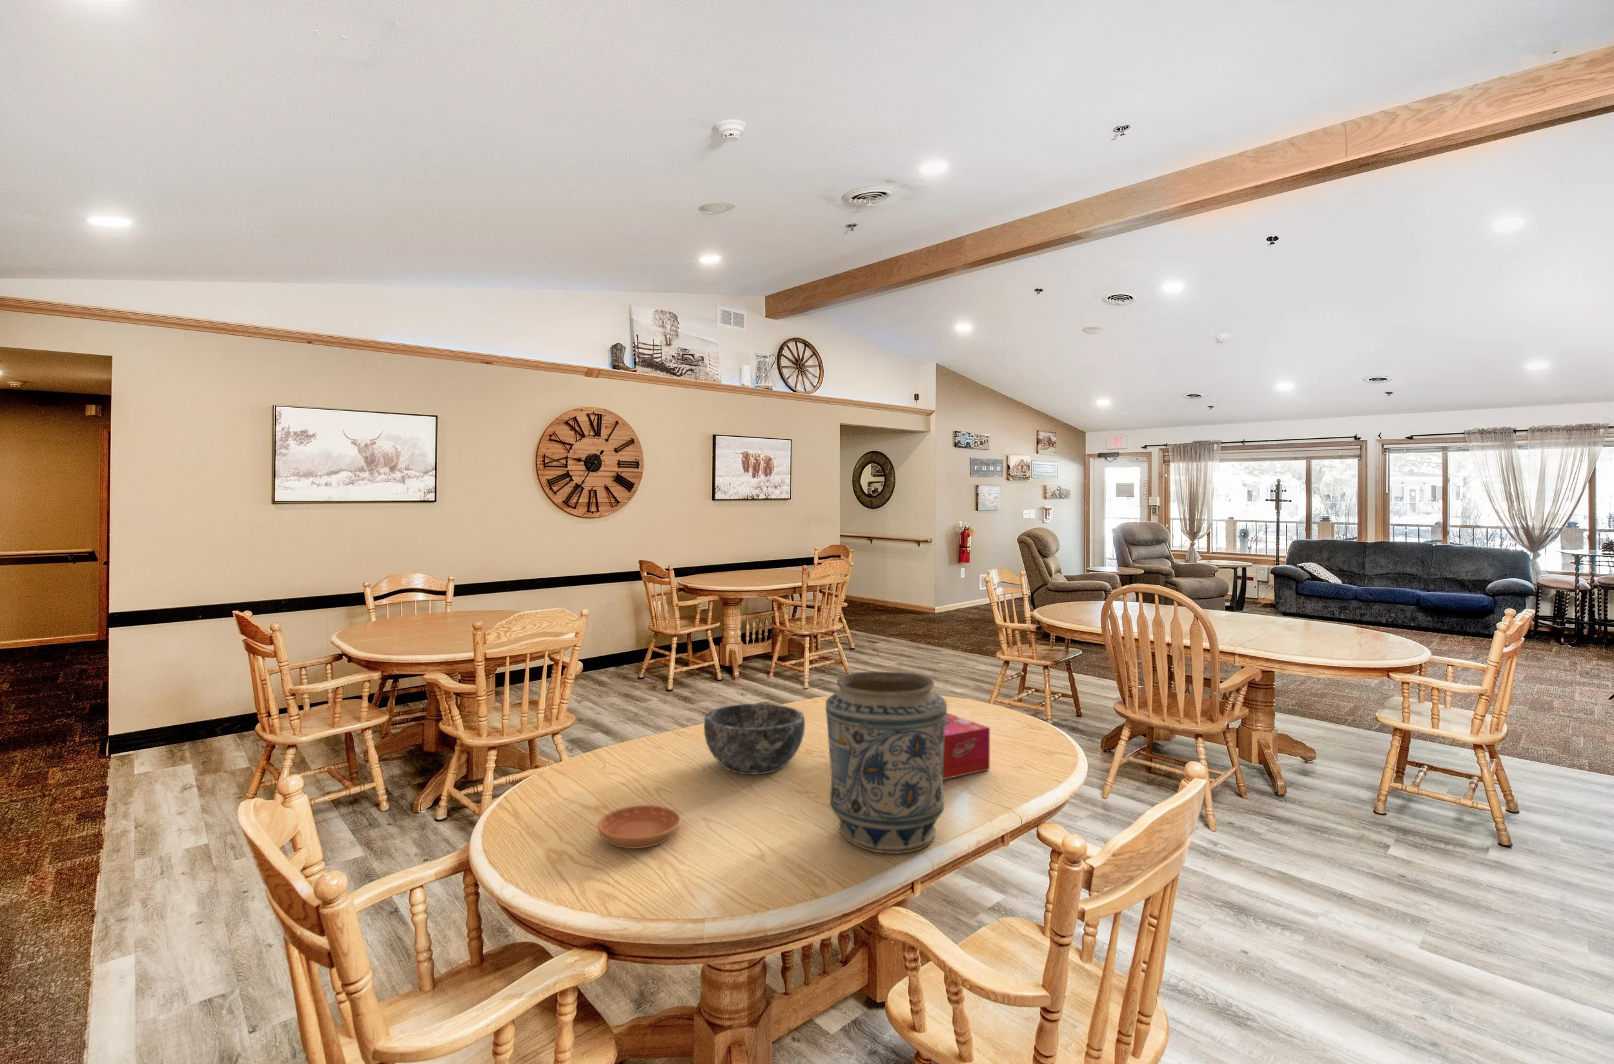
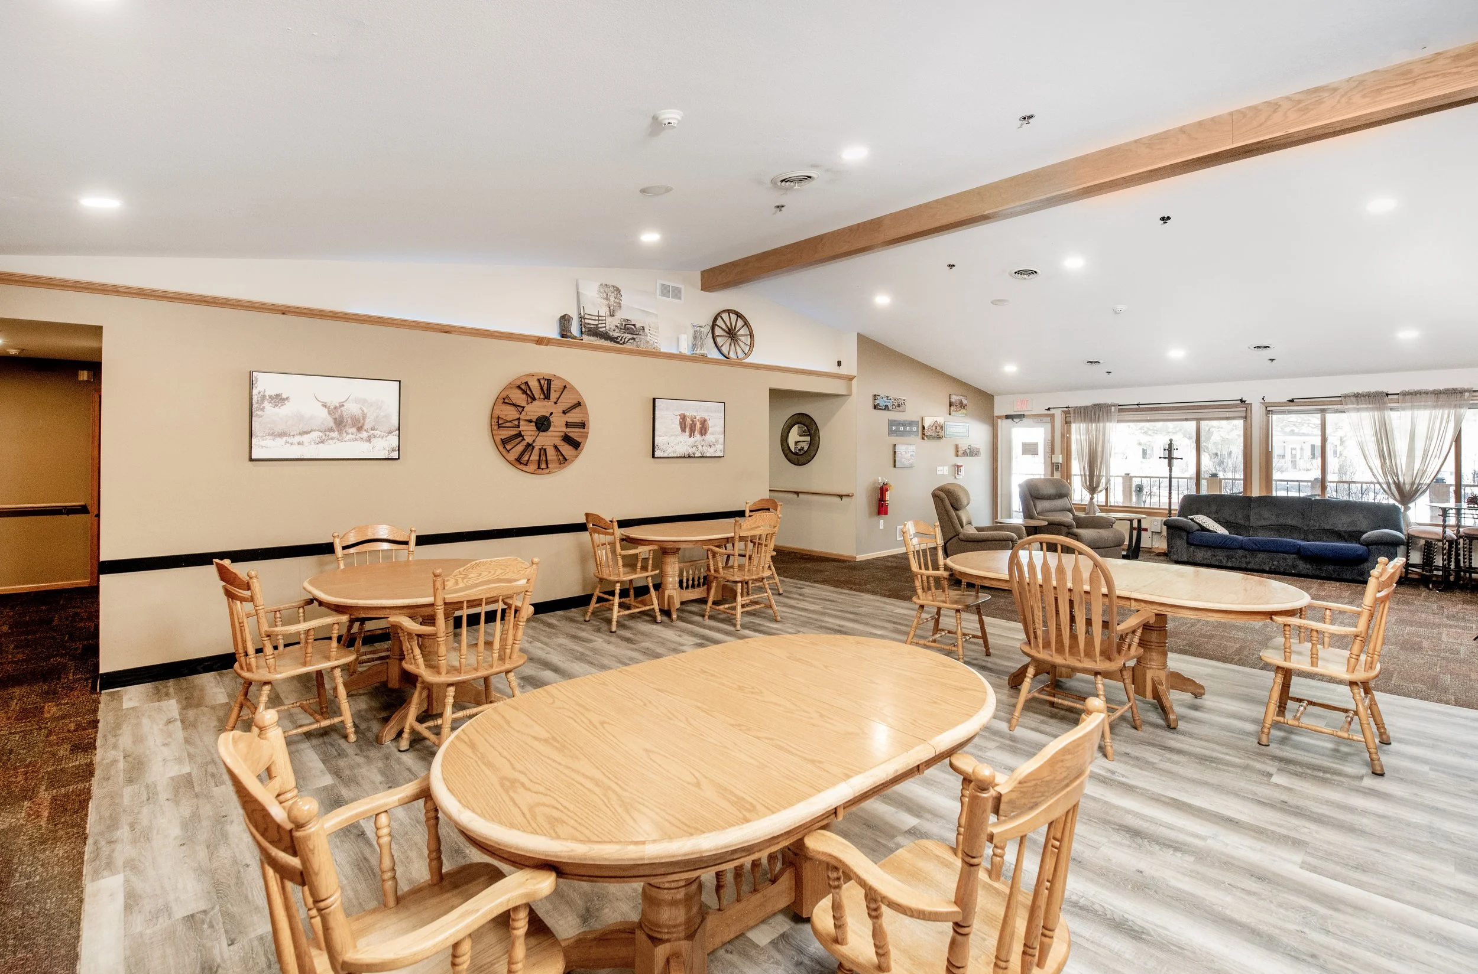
- vase (885, 756)
- tissue box (944, 739)
- saucer (639, 828)
- bowl (754, 740)
